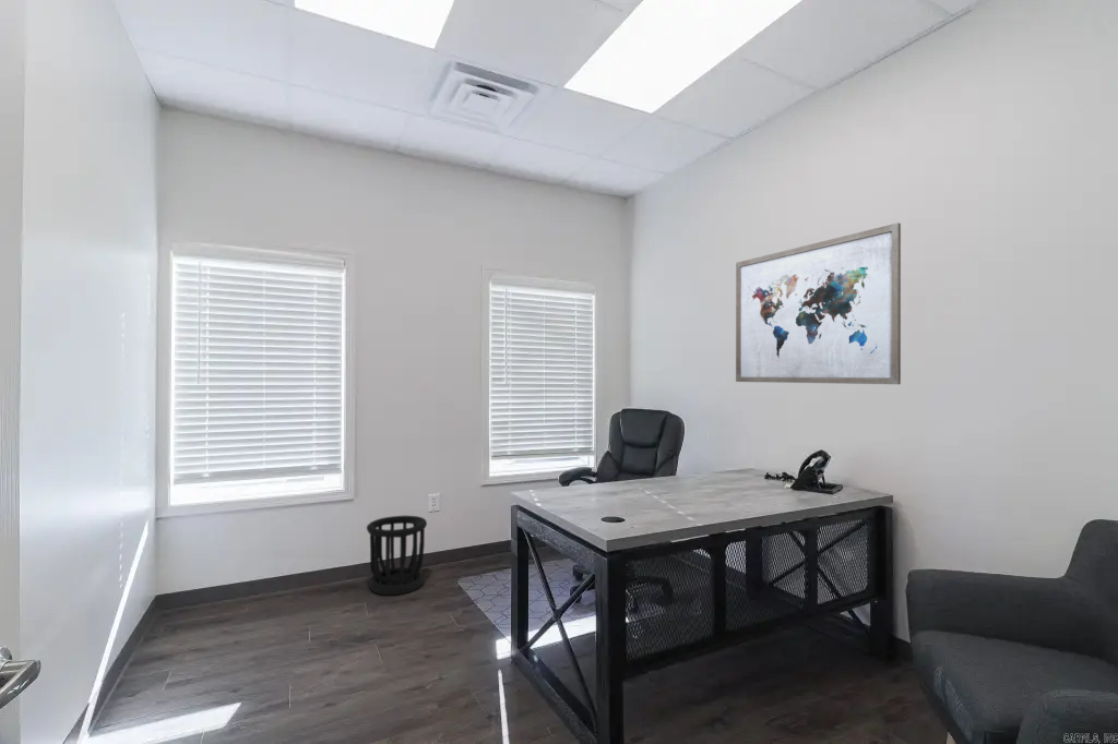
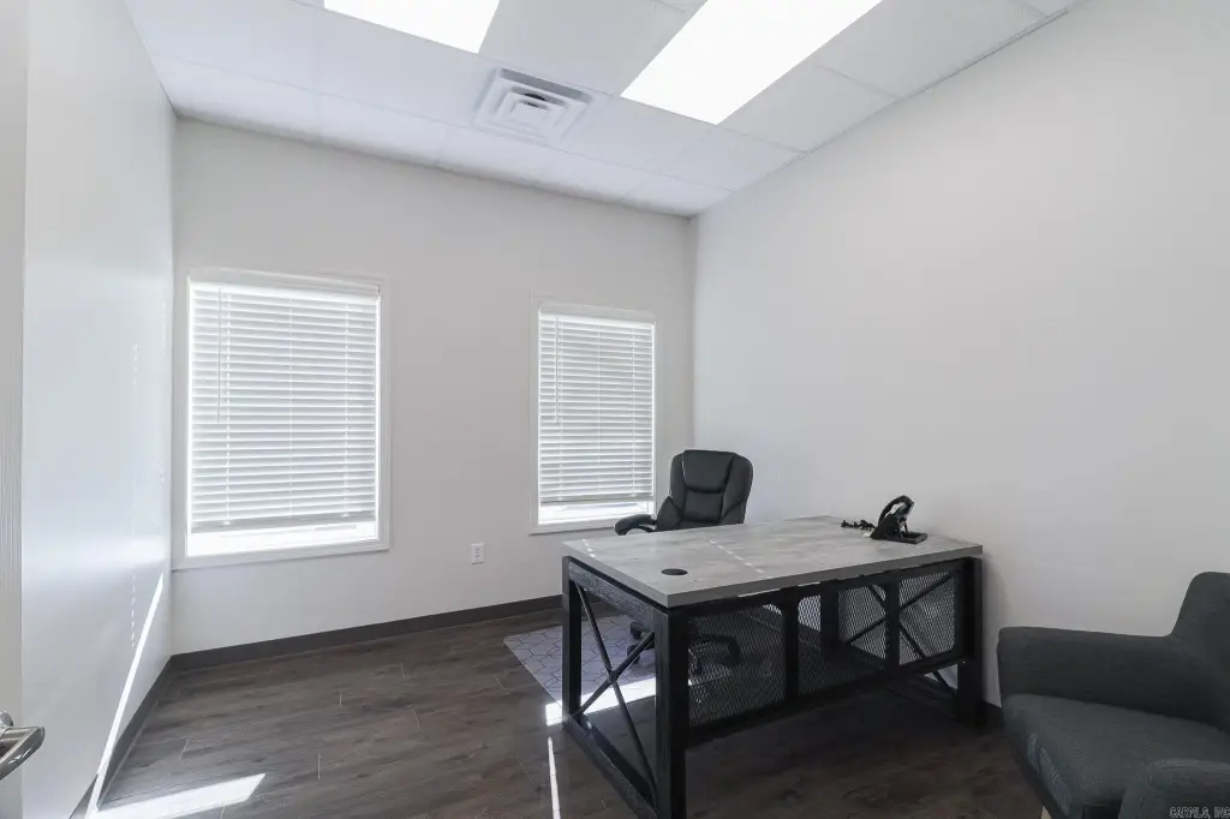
- wall art (806, 314)
- wastebasket (400, 554)
